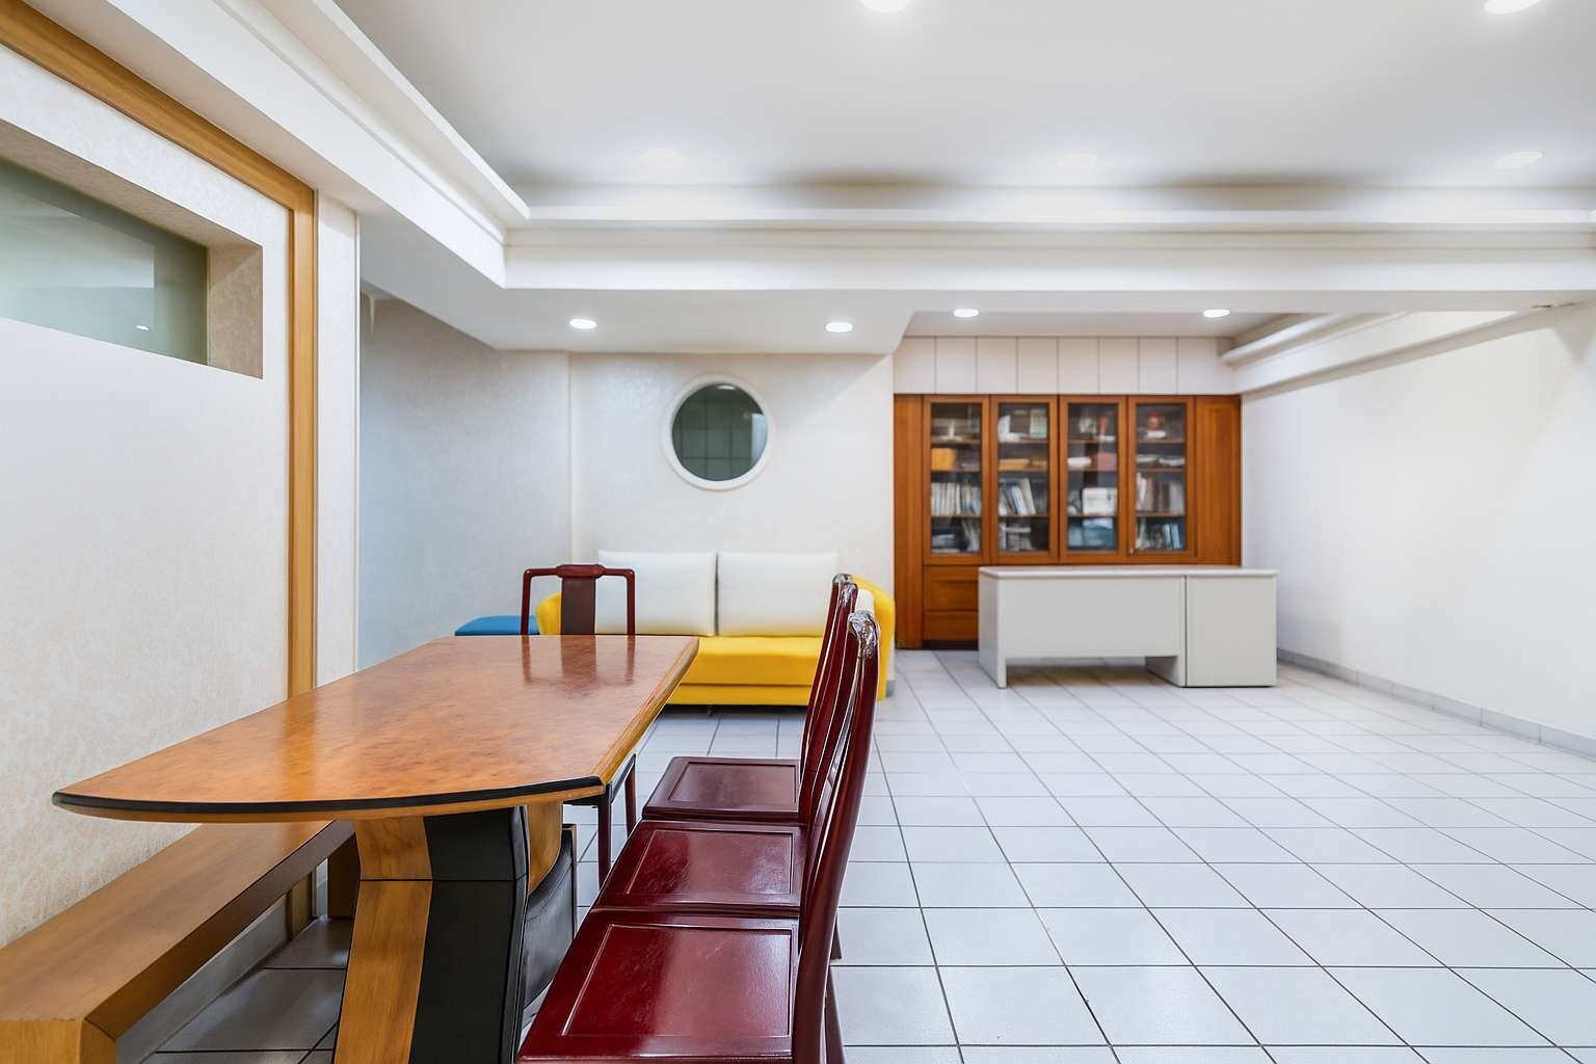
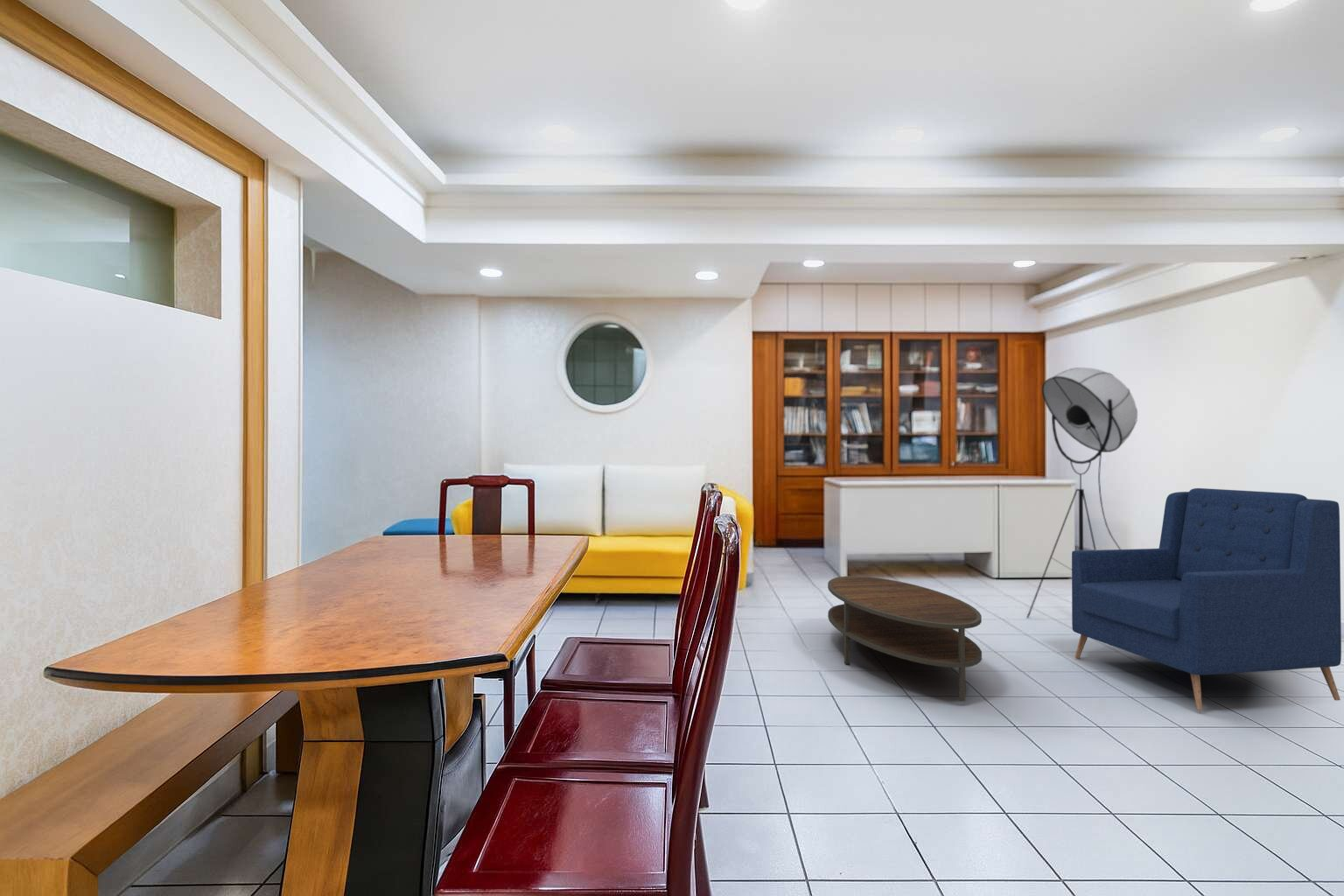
+ armchair (1192, 584)
+ floor lamp (1102, 502)
+ coffee table (896, 628)
